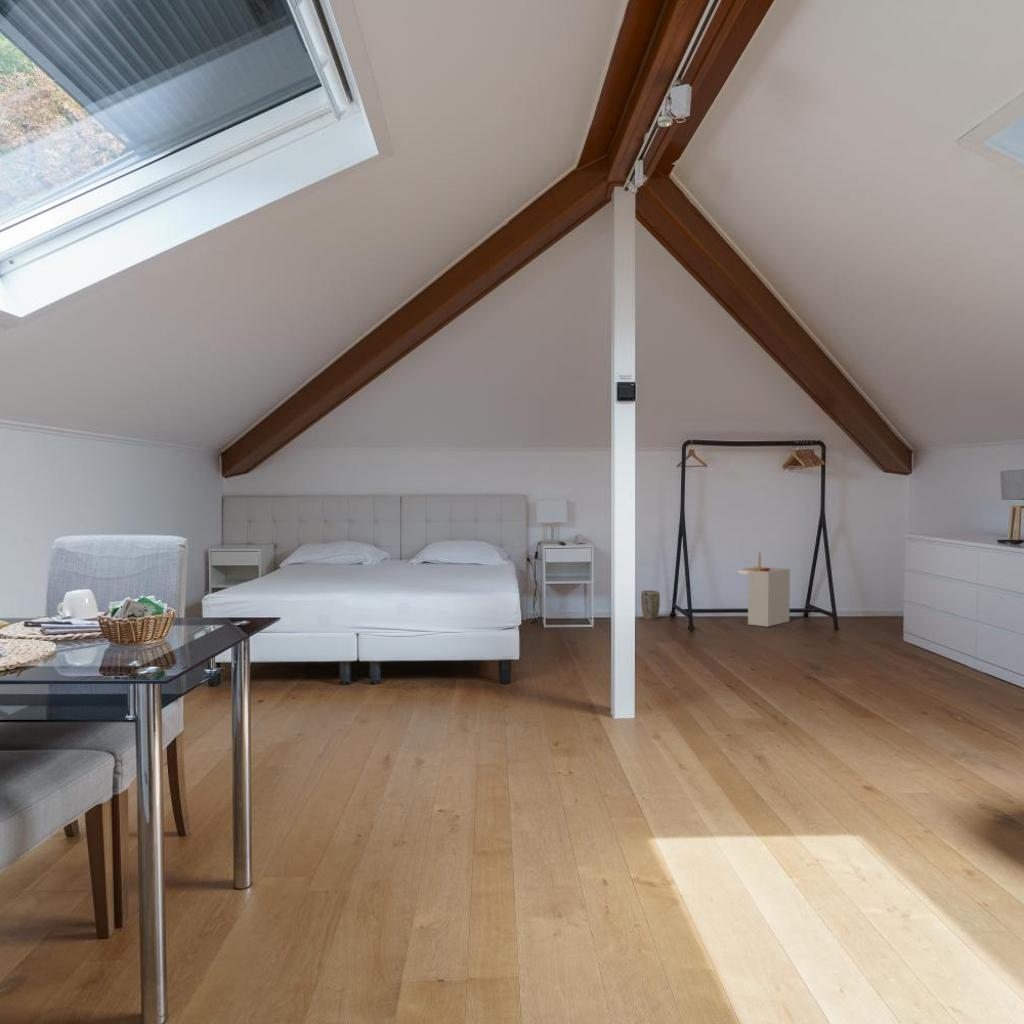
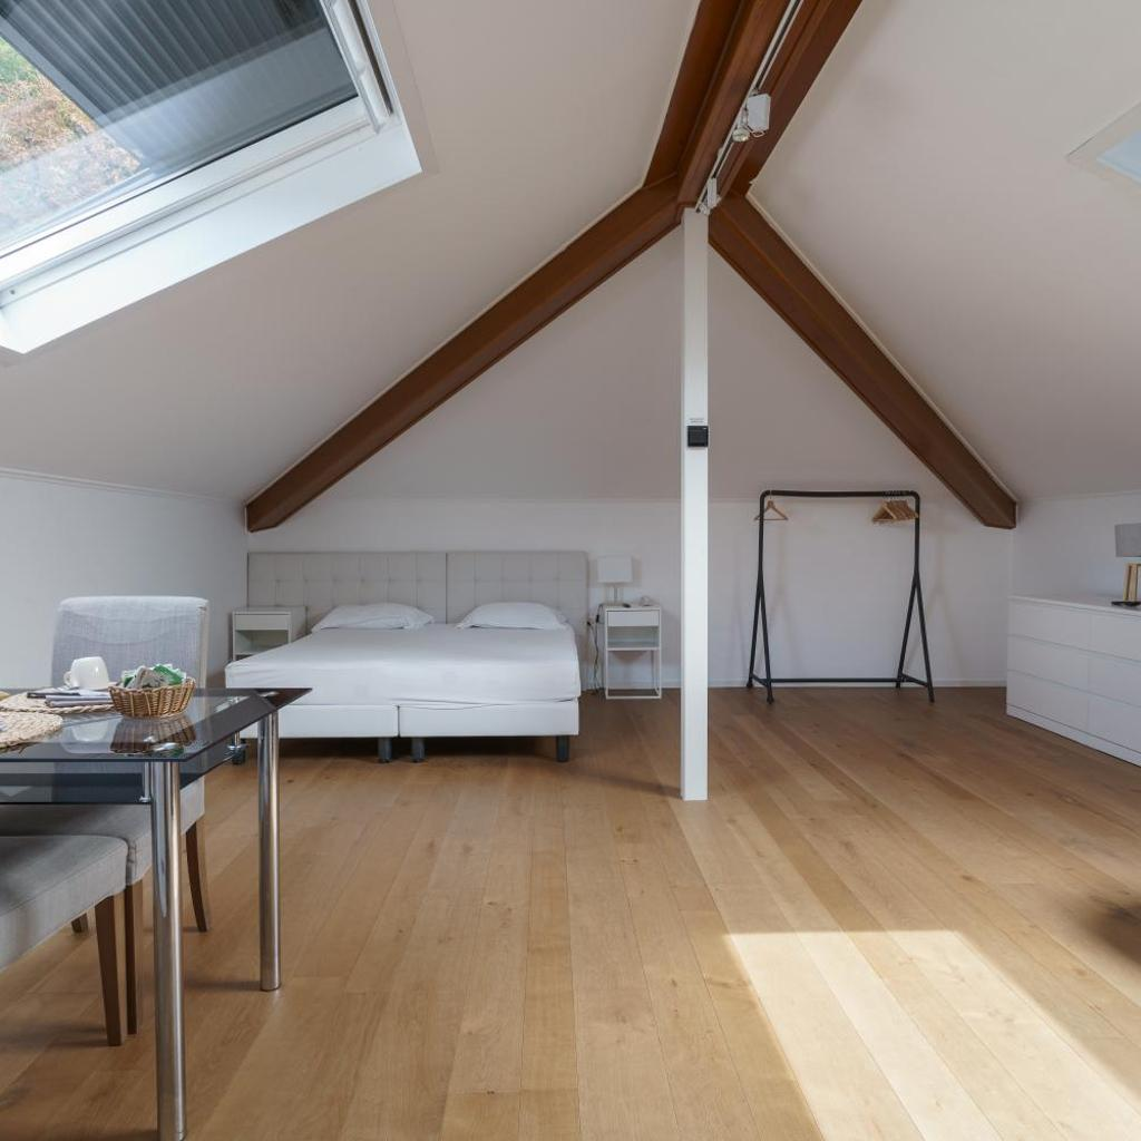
- storage bin (764, 587)
- plant pot (650, 604)
